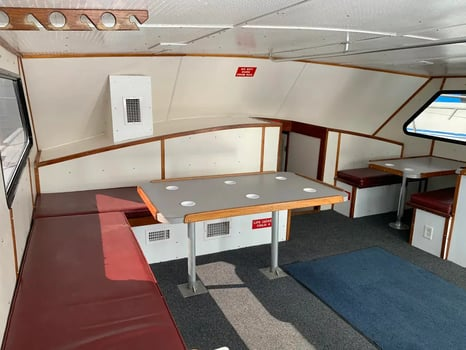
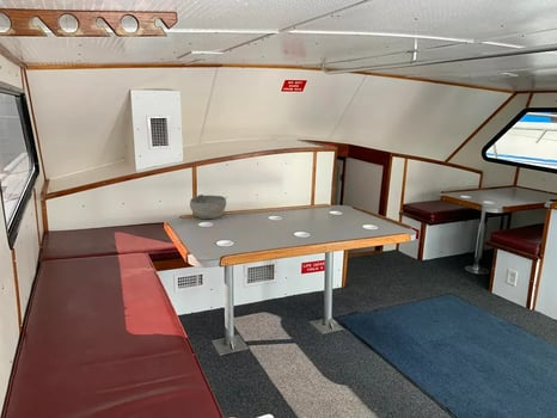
+ bowl (208, 207)
